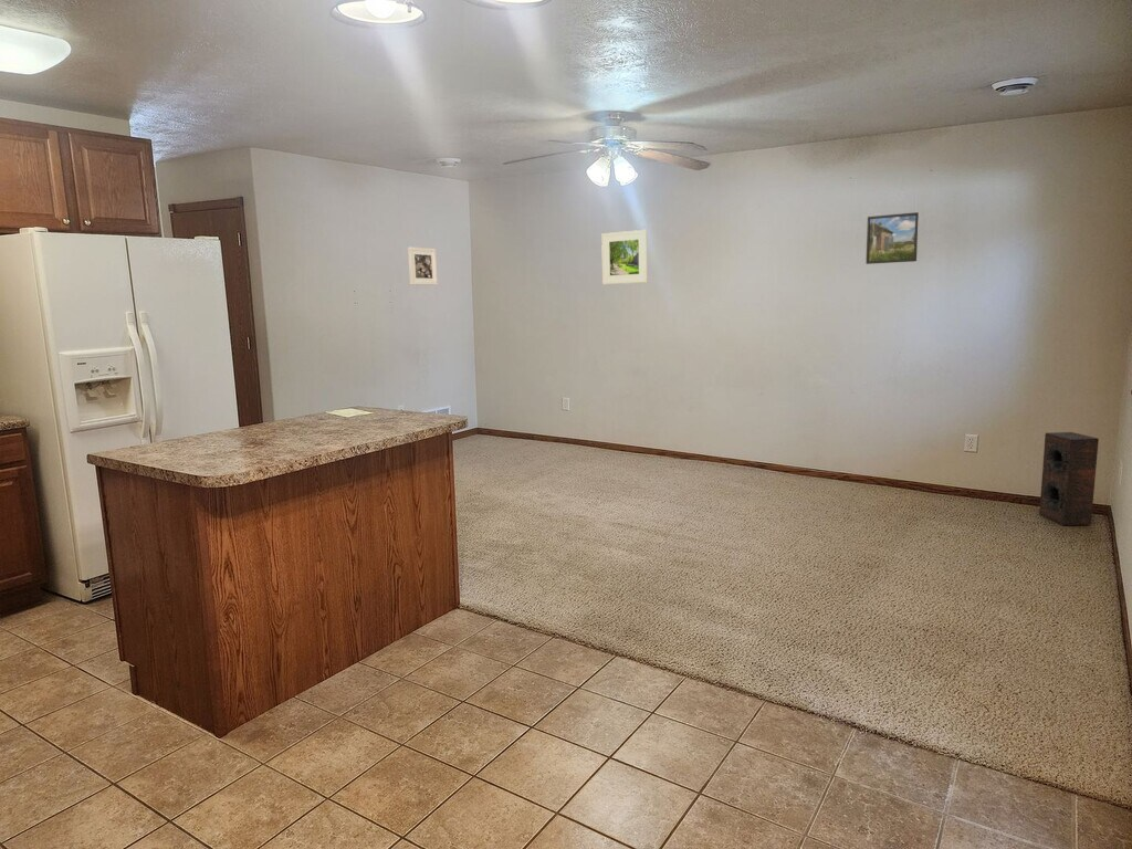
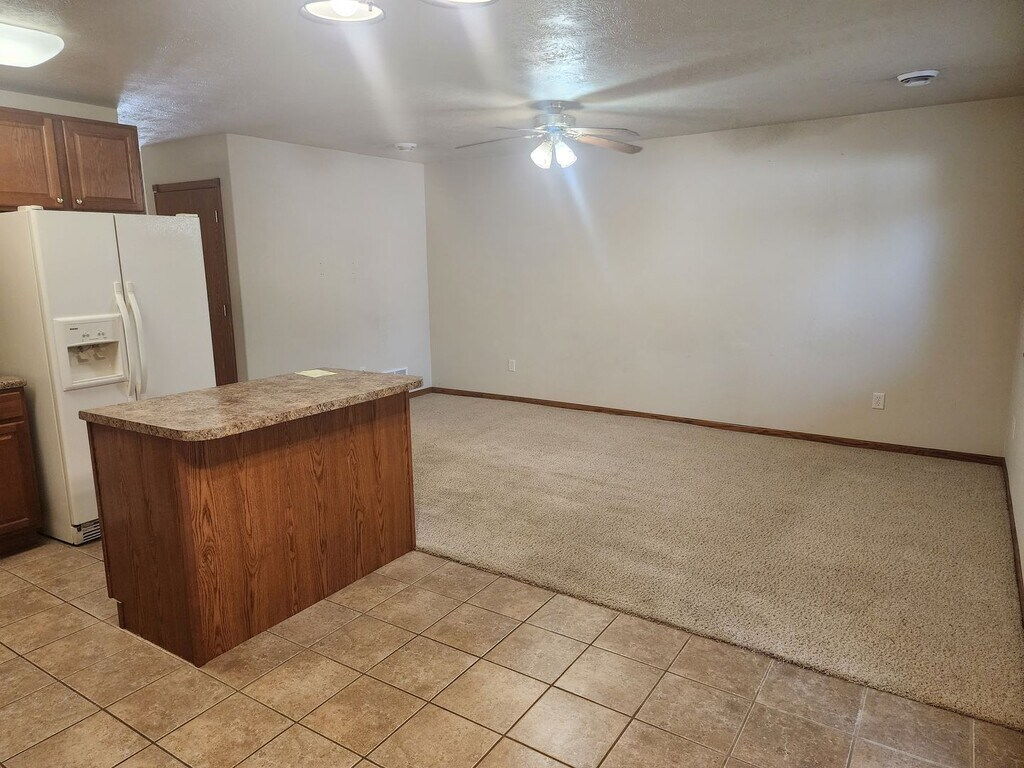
- speaker (1059, 478)
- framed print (891, 238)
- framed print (422, 266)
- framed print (623, 258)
